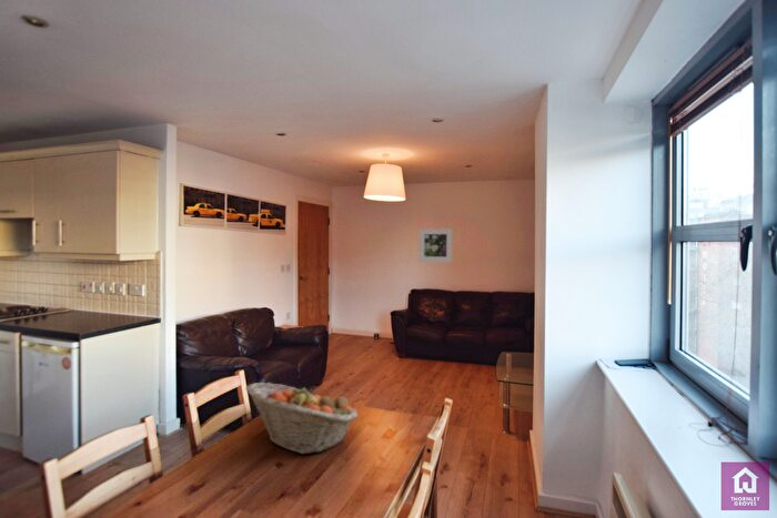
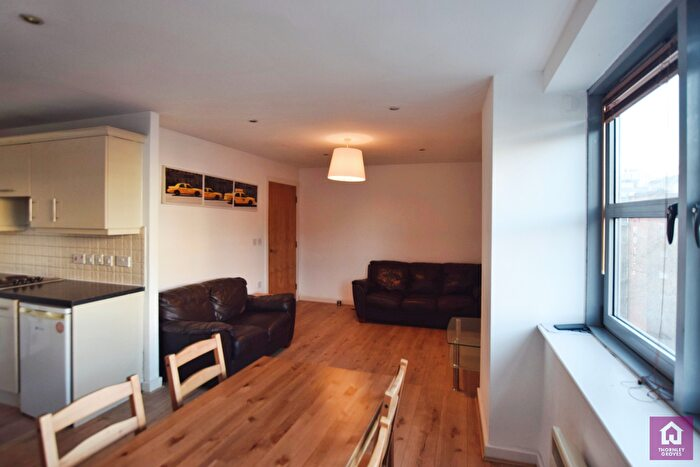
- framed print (435, 245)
- fruit basket (301, 409)
